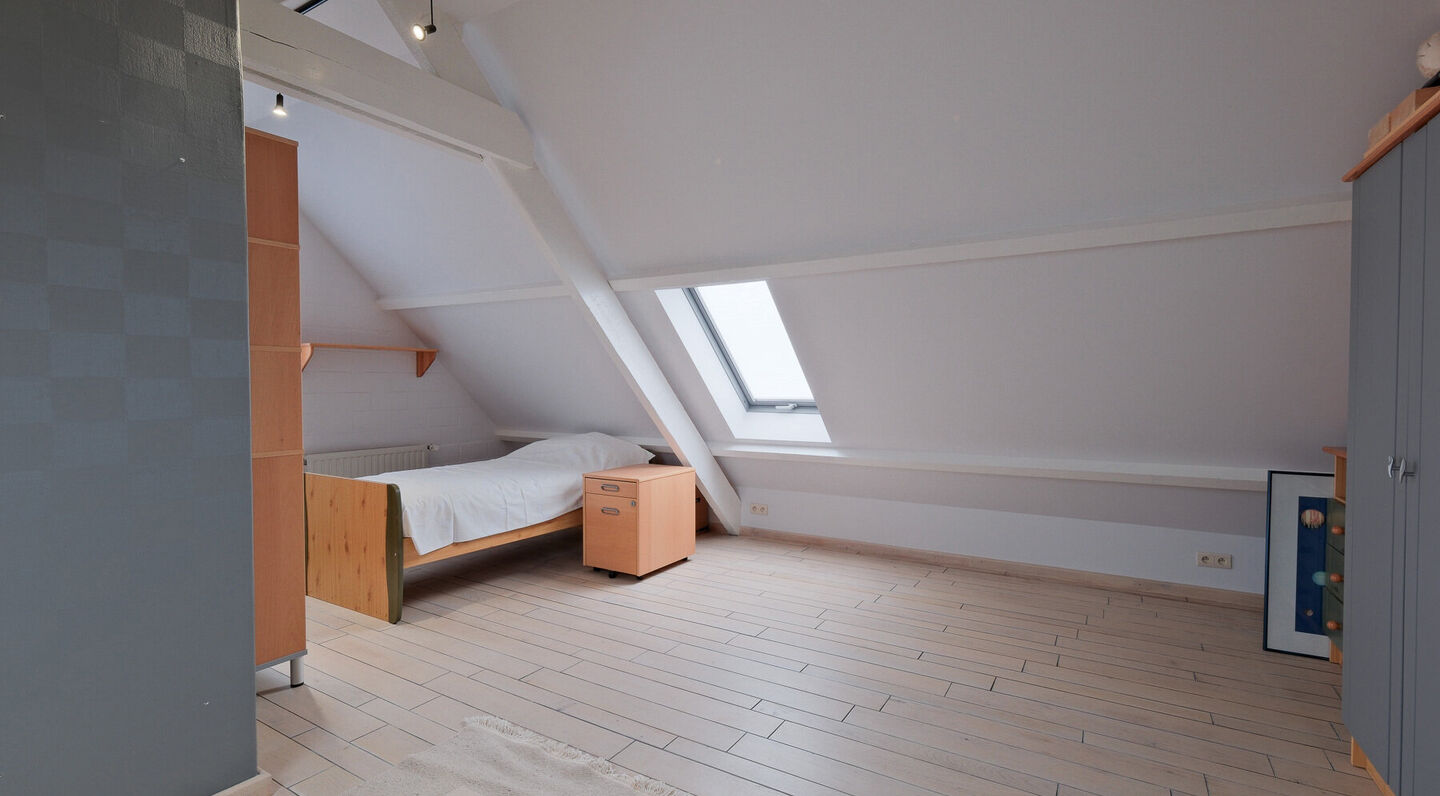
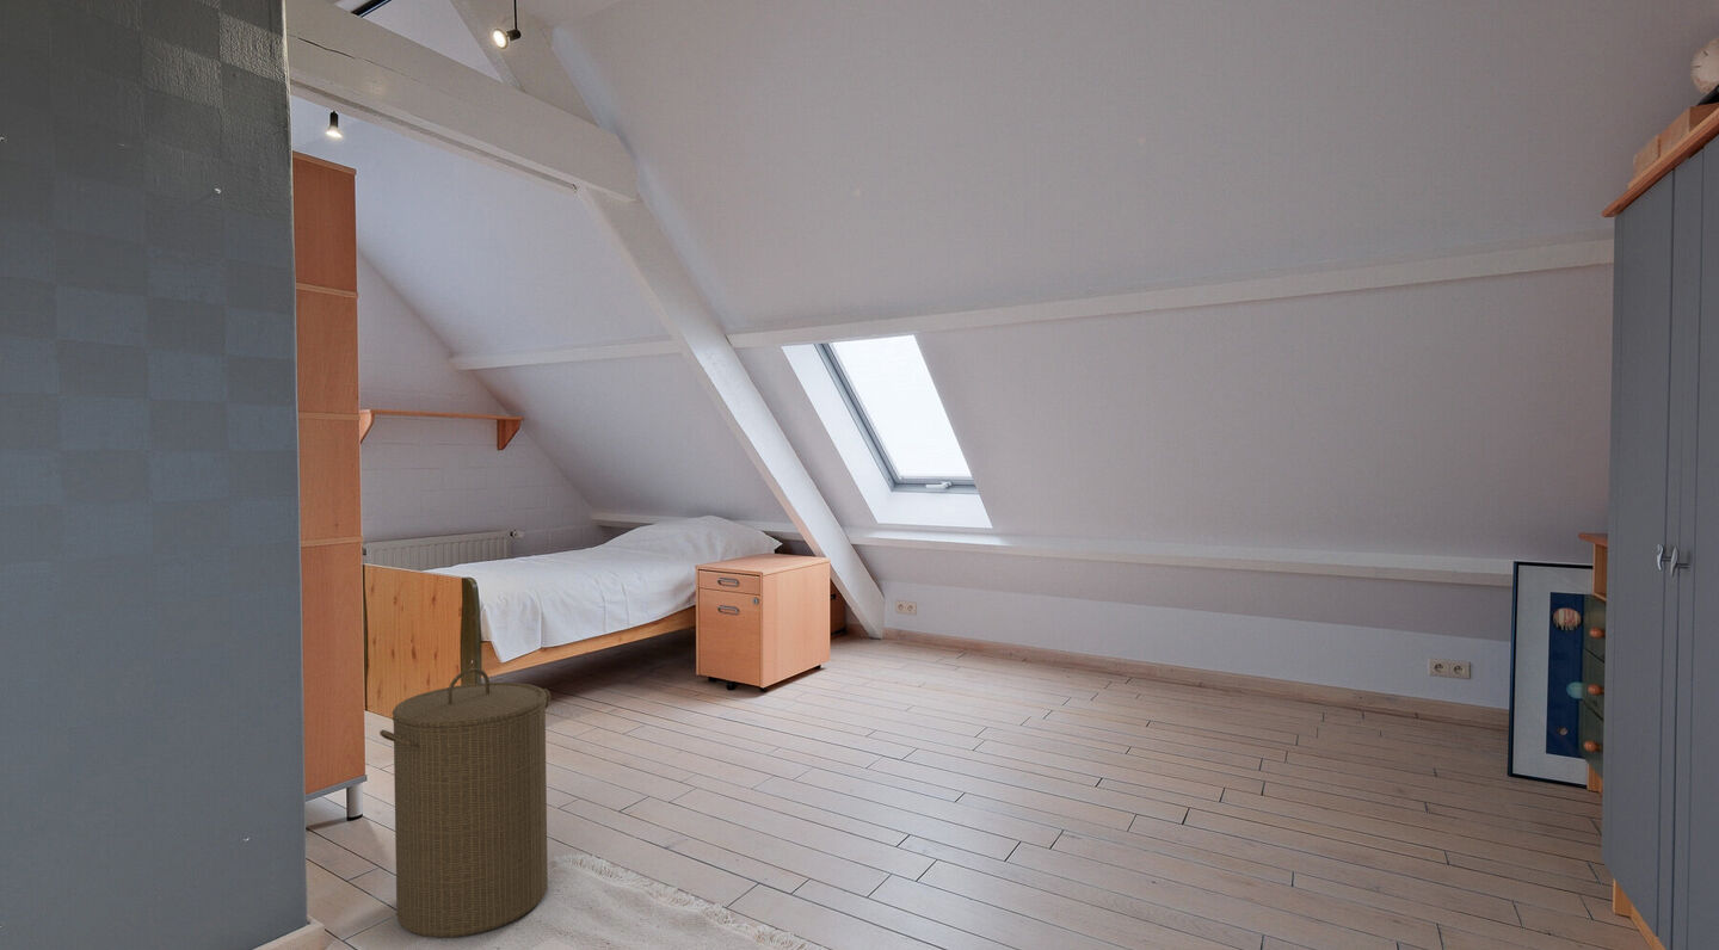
+ laundry hamper (473, 784)
